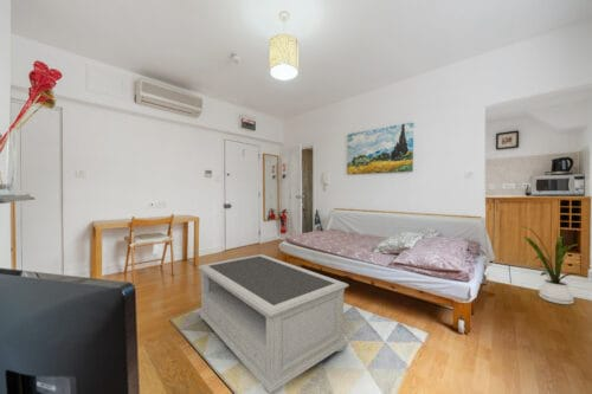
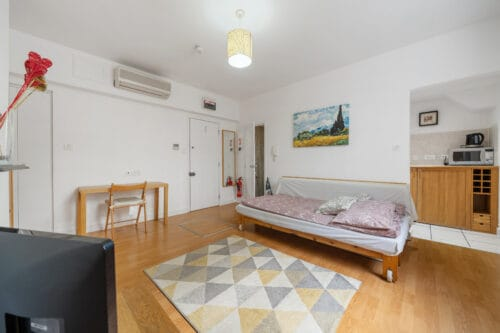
- house plant (551, 263)
- coffee table (264, 302)
